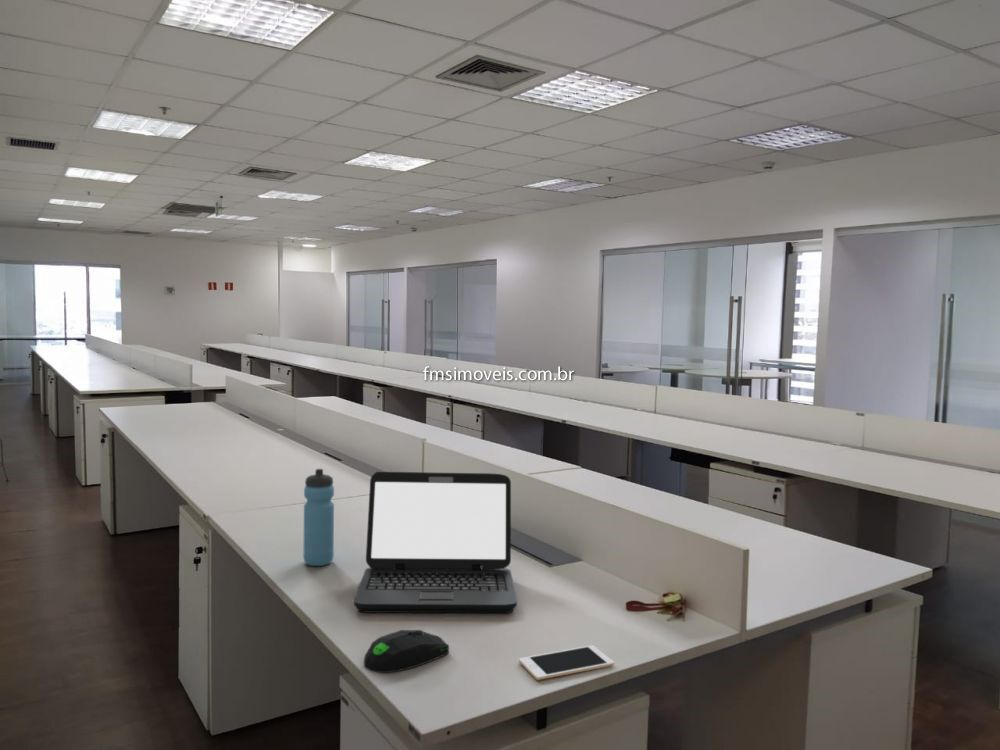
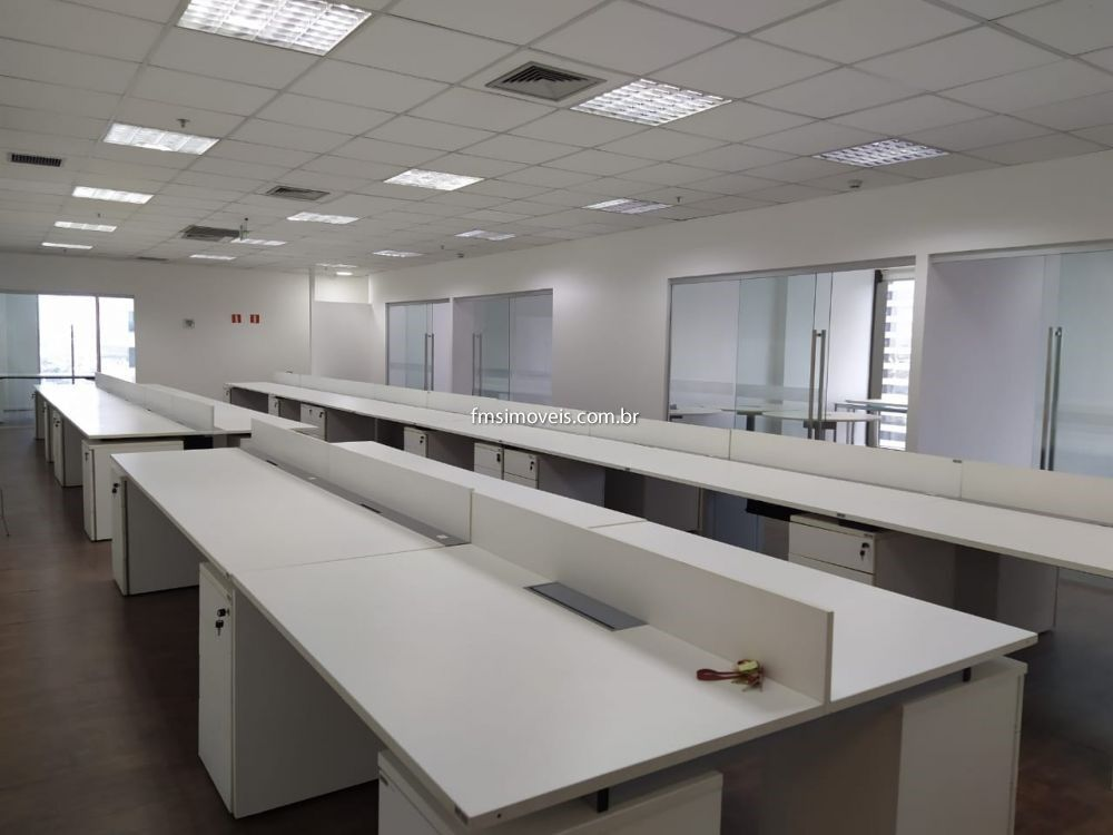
- computer mouse (402, 643)
- water bottle (318, 515)
- cell phone (566, 661)
- laptop (438, 537)
